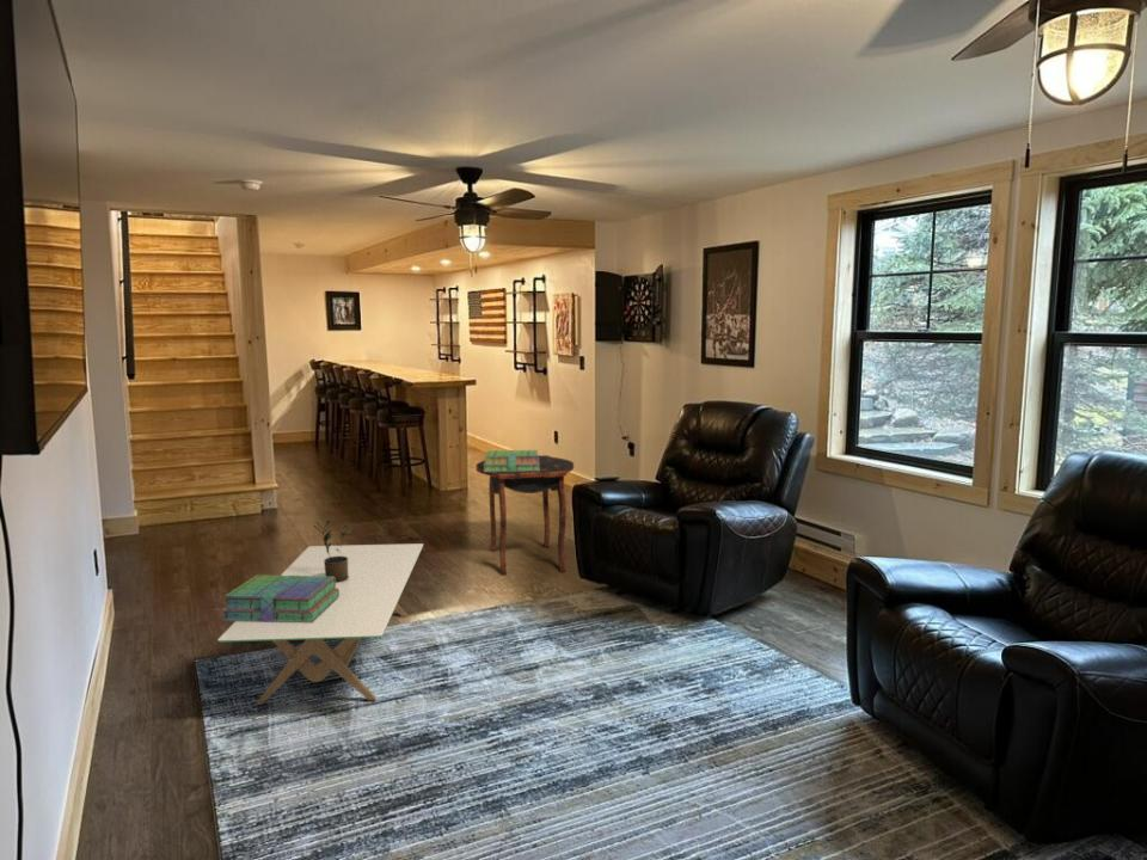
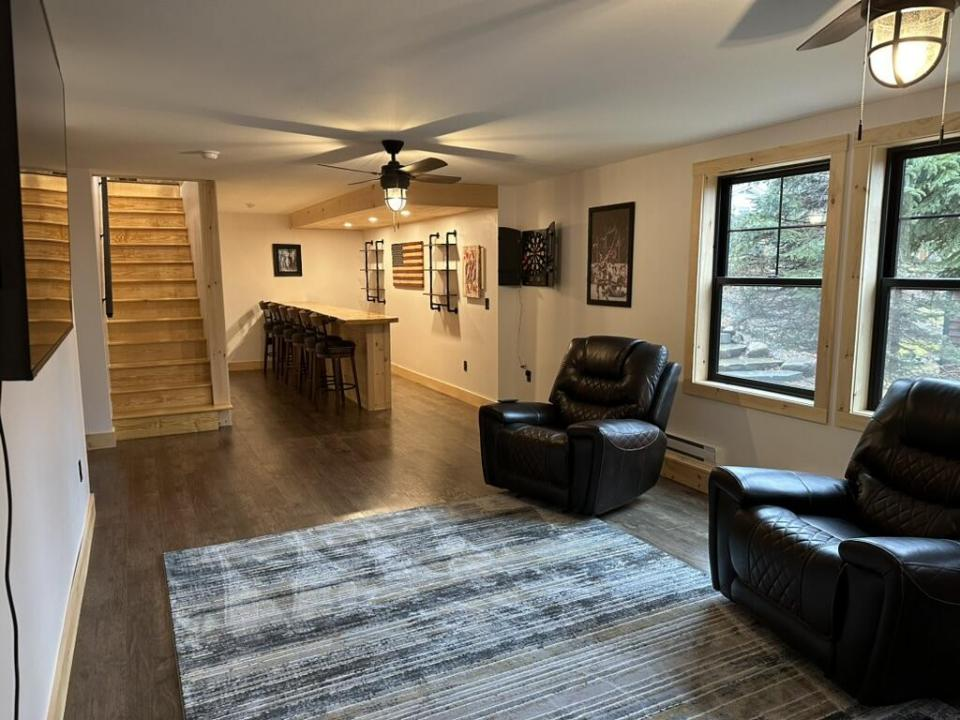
- stack of books (282, 596)
- stack of books (511, 460)
- potted plant (336, 548)
- coffee table (341, 619)
- side table (544, 512)
